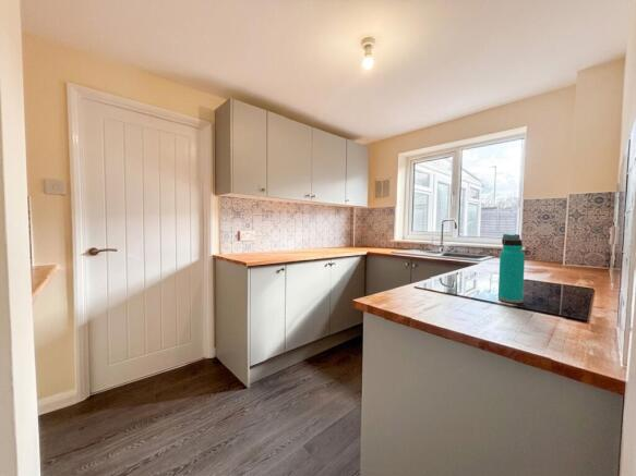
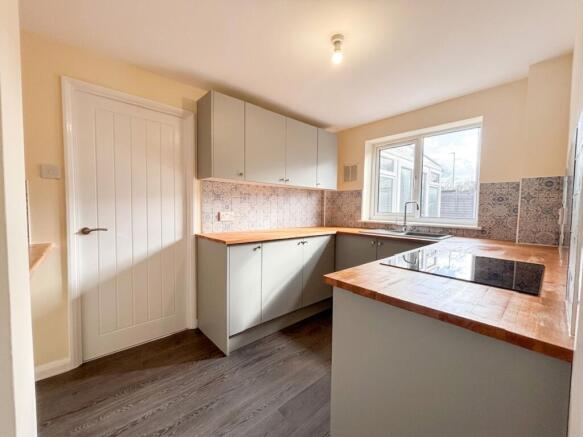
- water bottle (511, 267)
